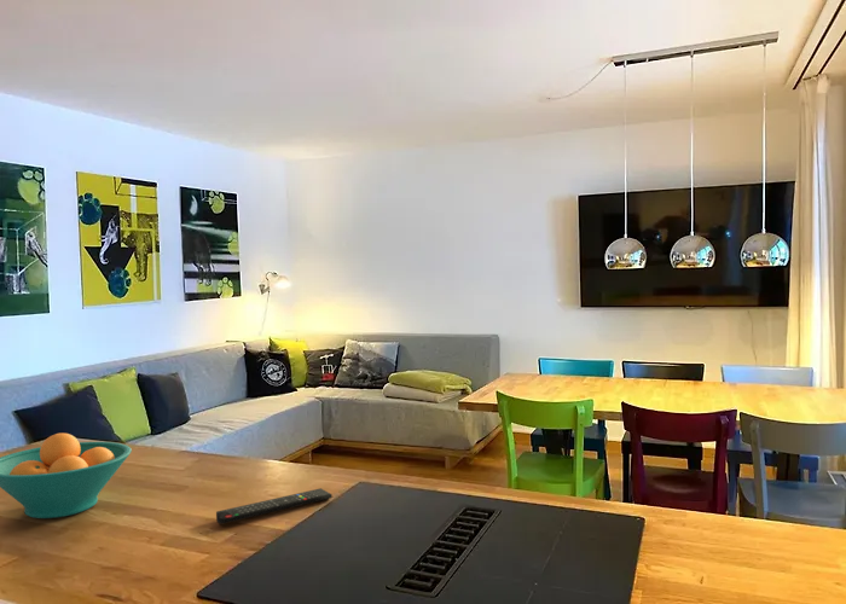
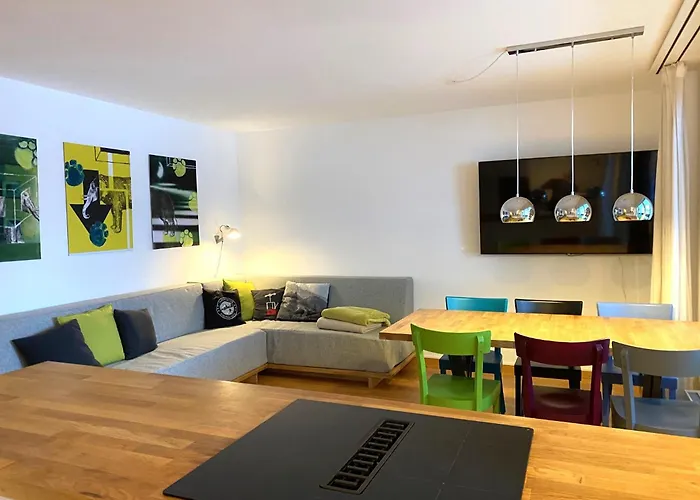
- remote control (274, 506)
- fruit bowl (60, 471)
